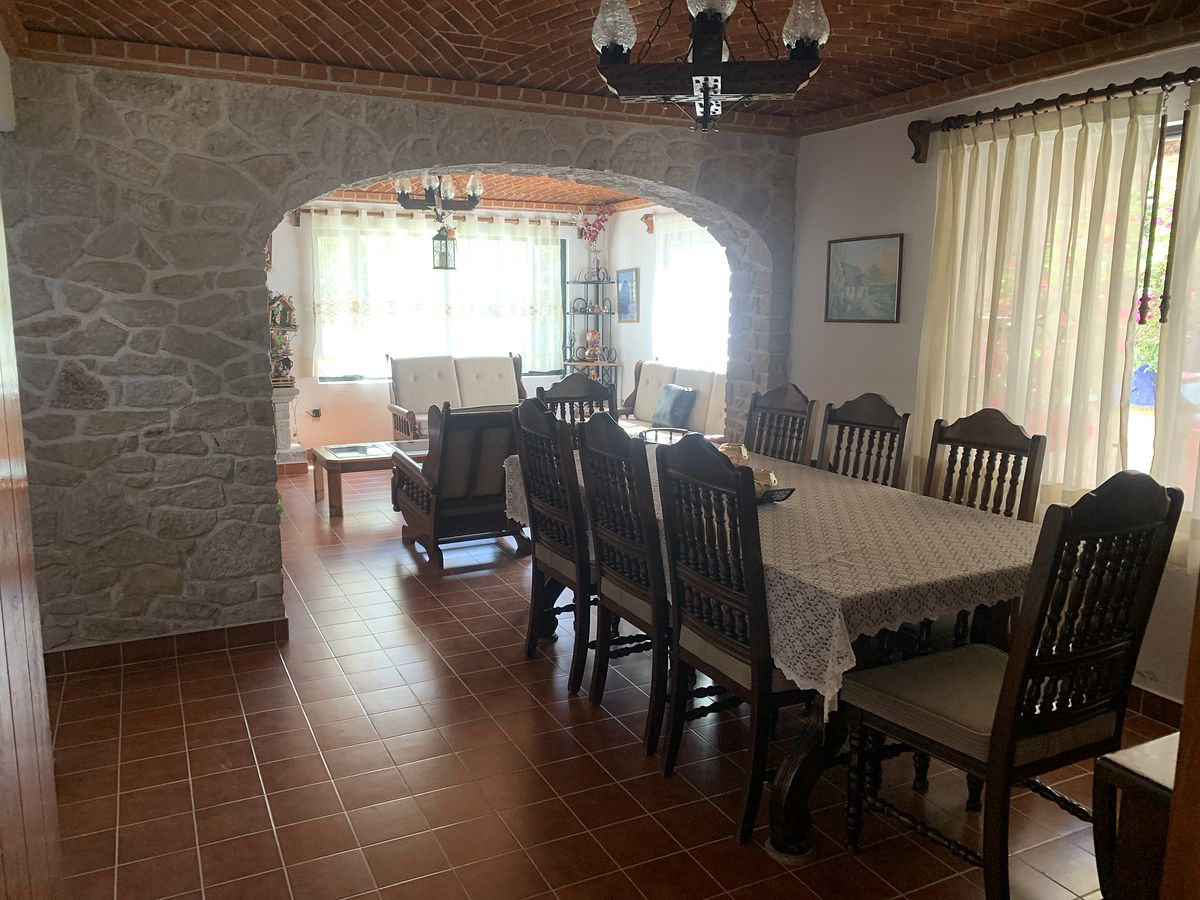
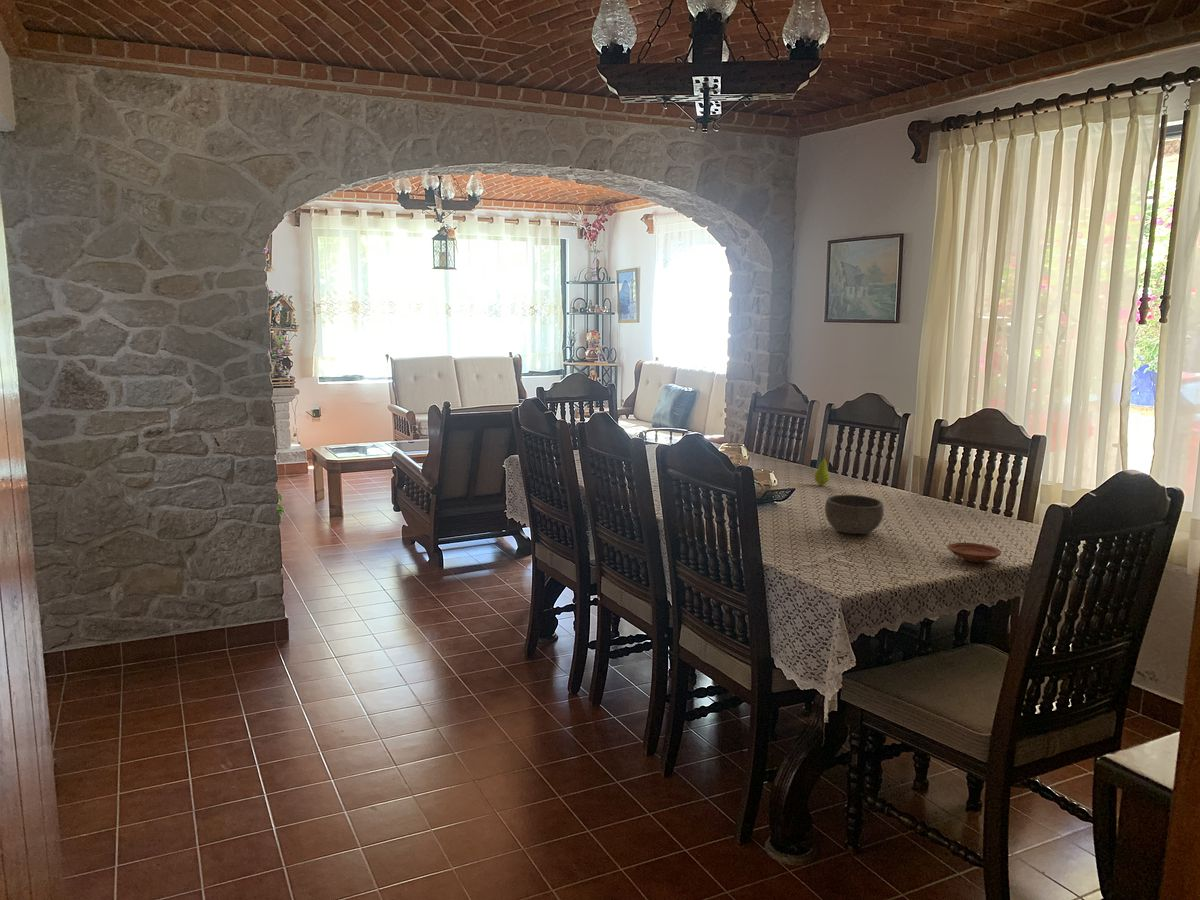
+ plate (973, 554)
+ fruit (822, 469)
+ bowl (853, 515)
